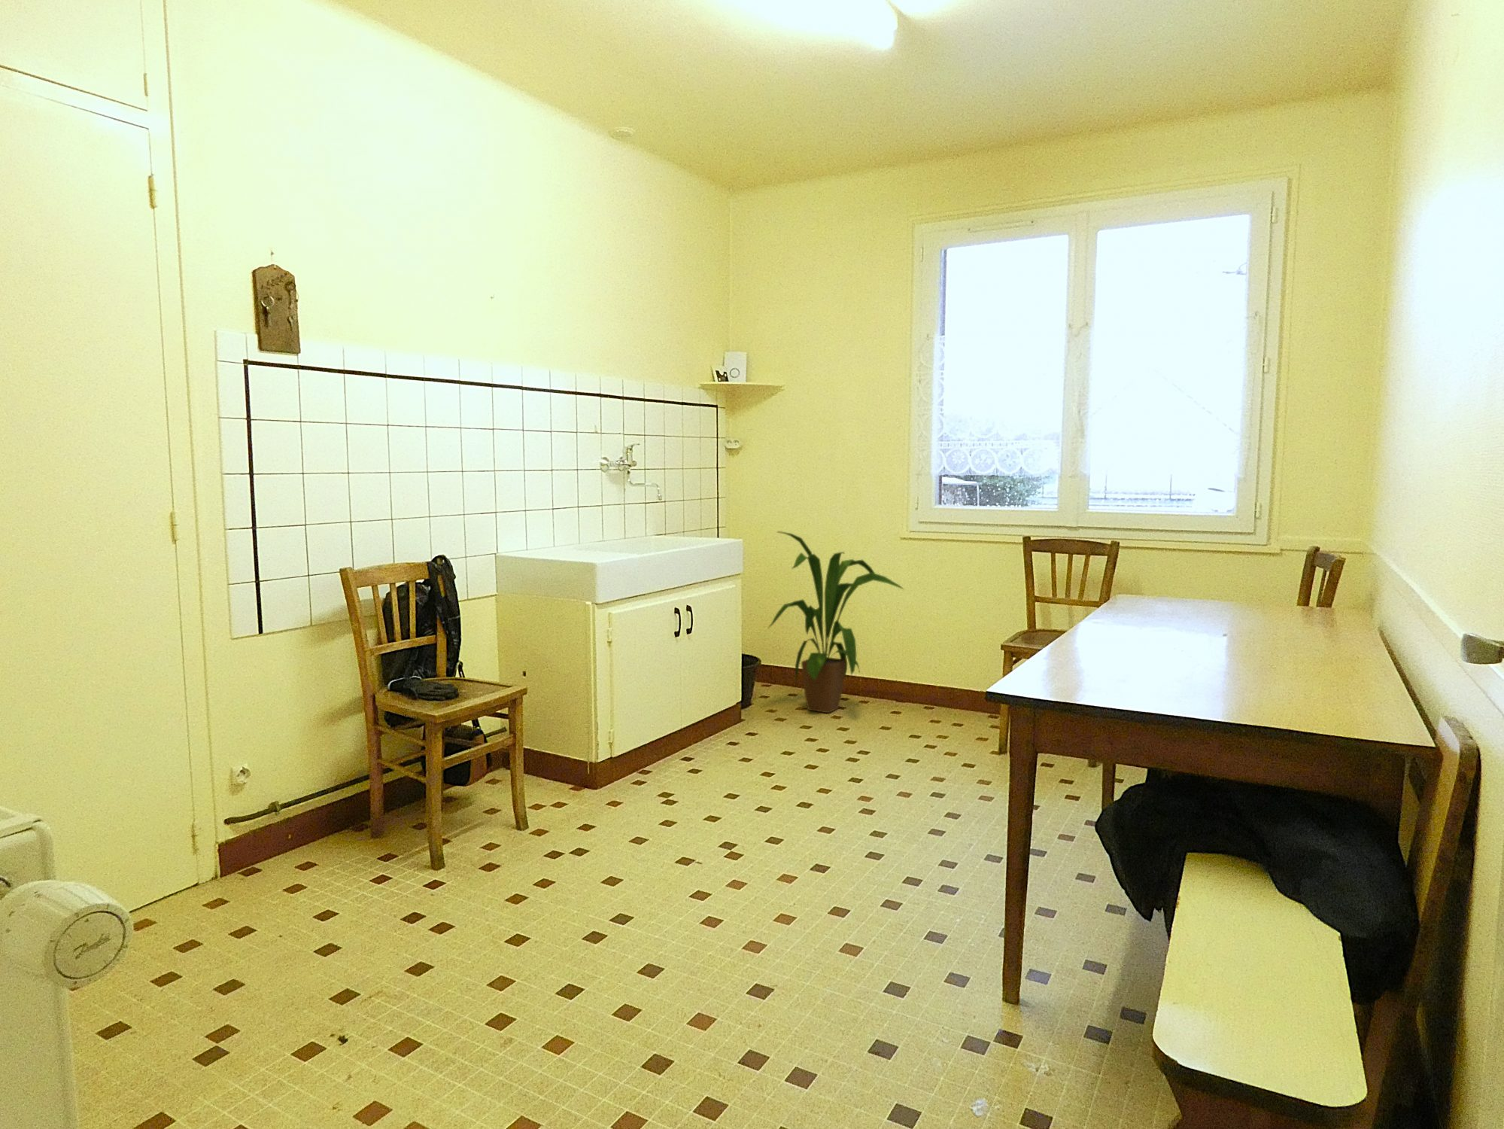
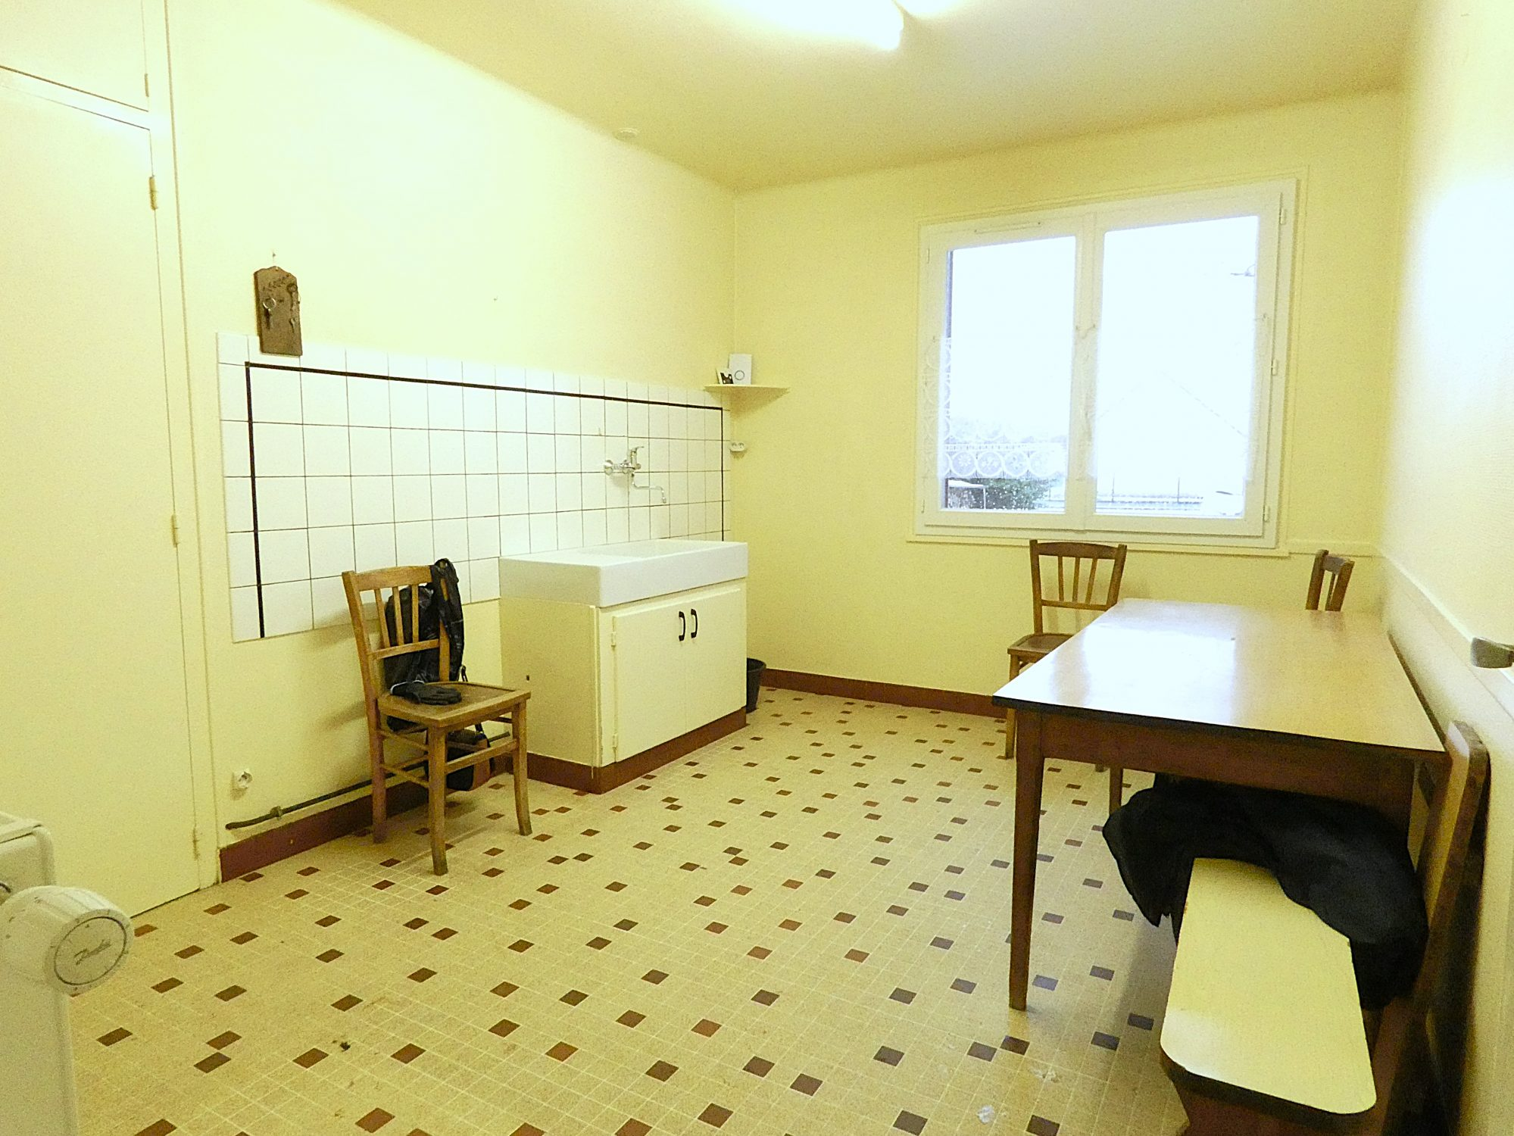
- house plant (838, 623)
